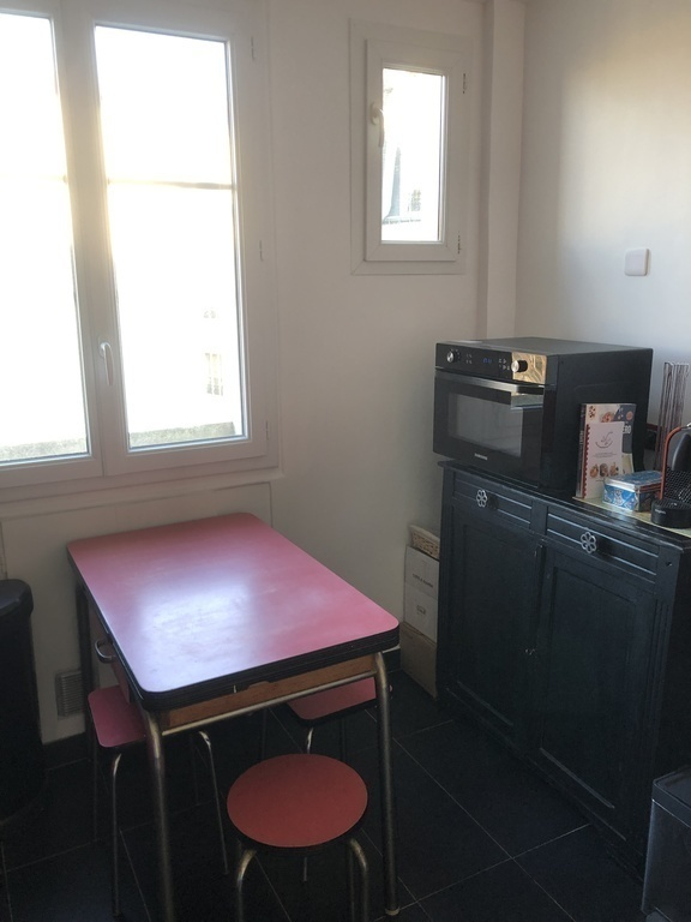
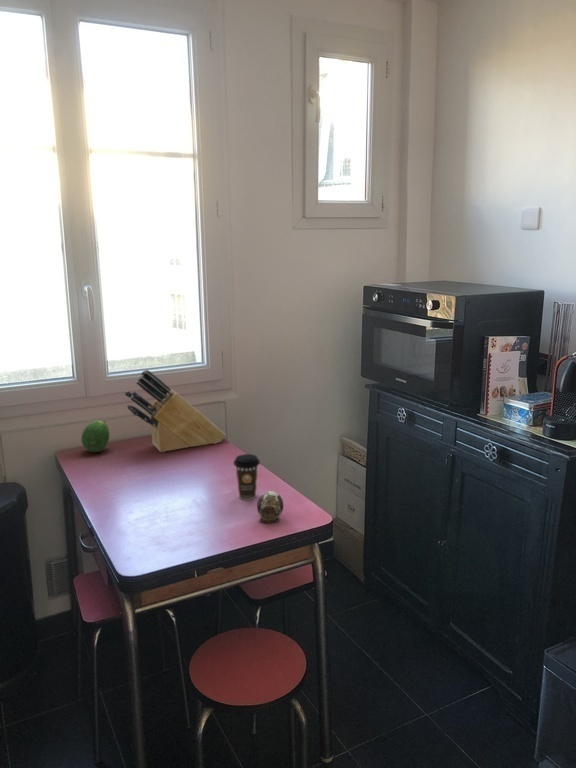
+ knife block (175, 405)
+ coffee cup (247, 477)
+ decorative egg (270, 505)
+ fruit (95, 436)
